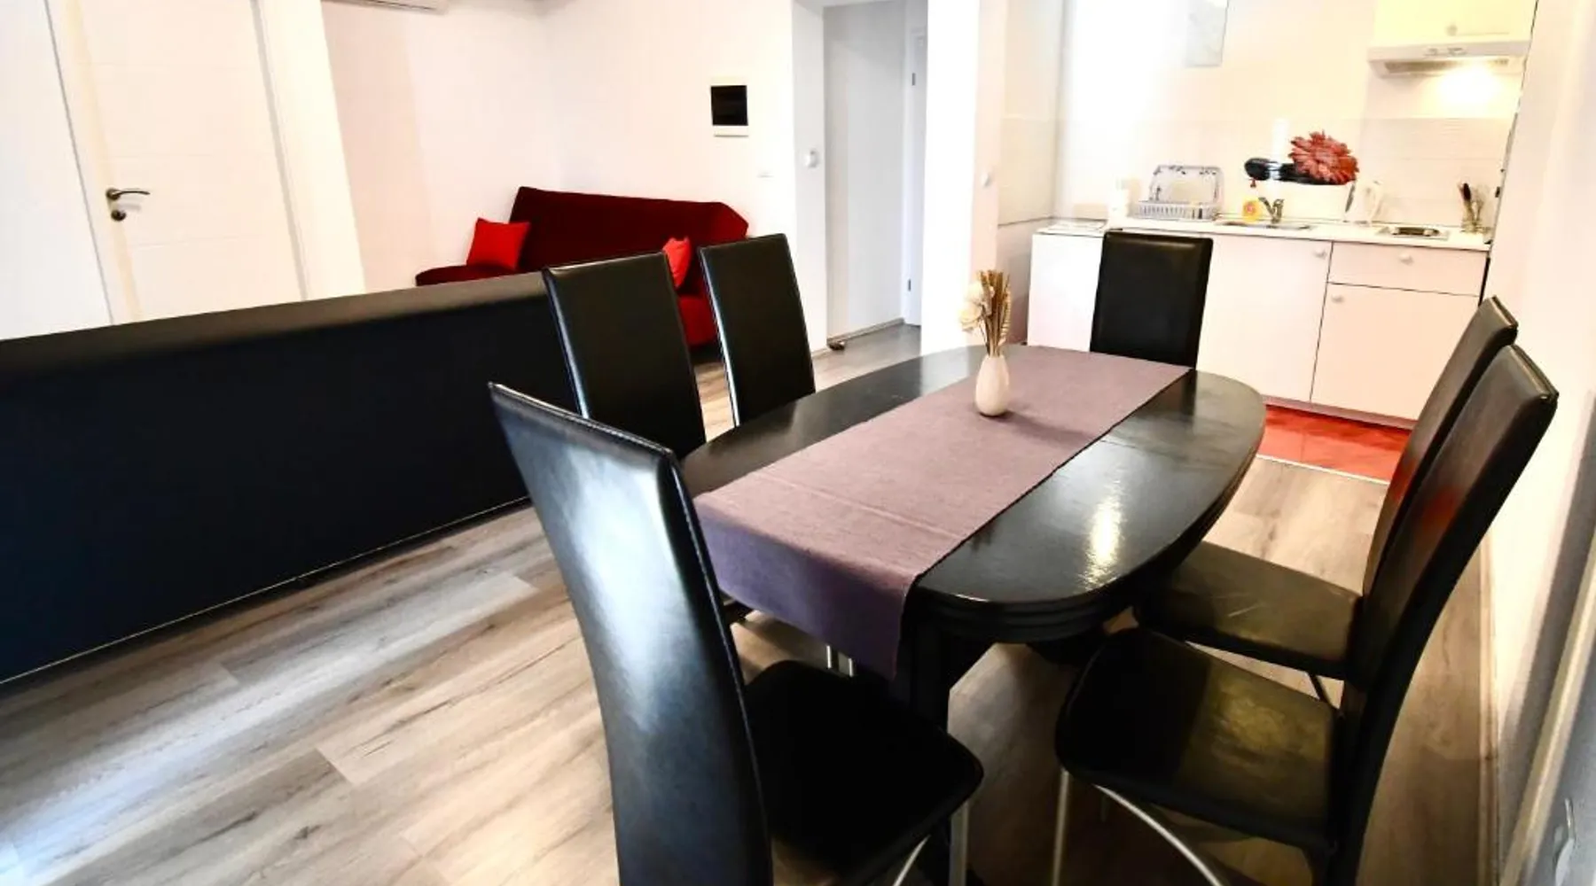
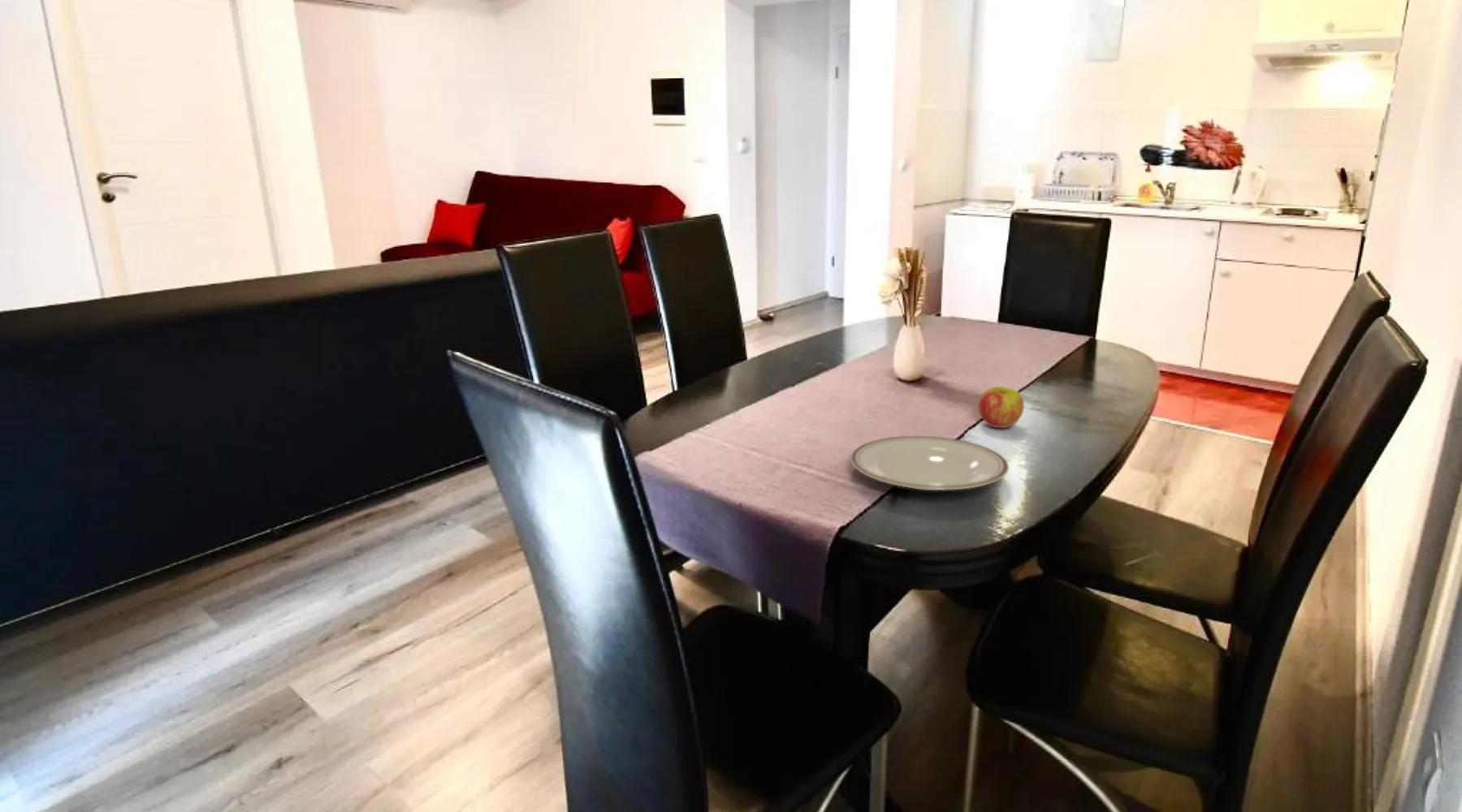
+ plate (928, 468)
+ apple (1001, 408)
